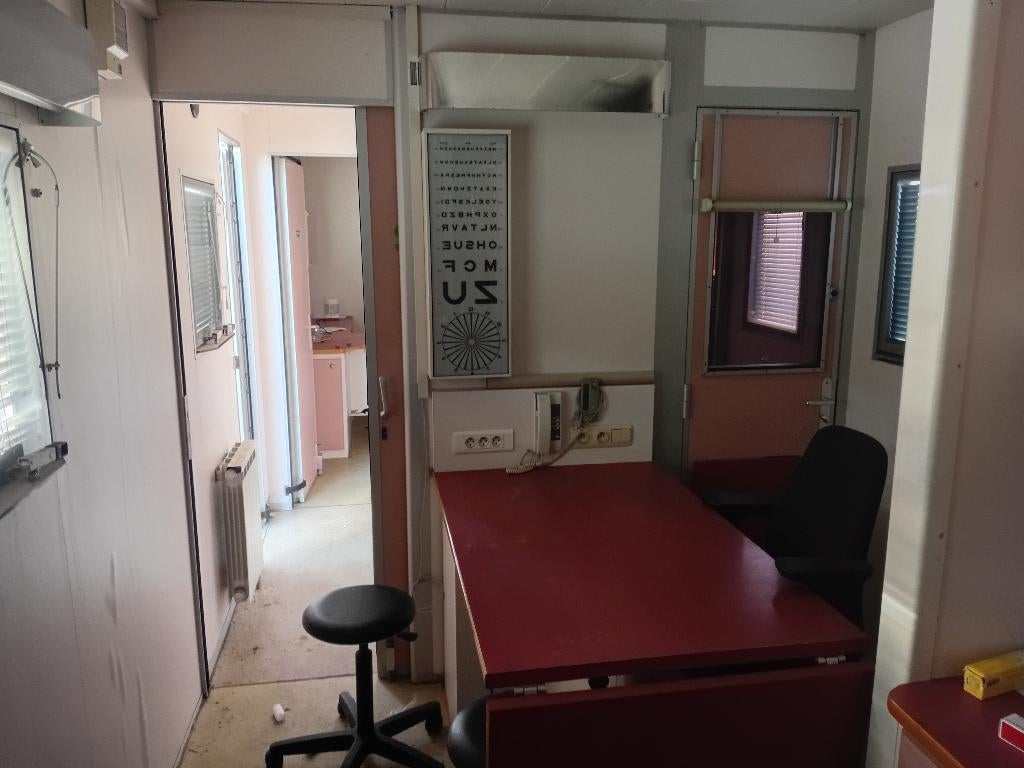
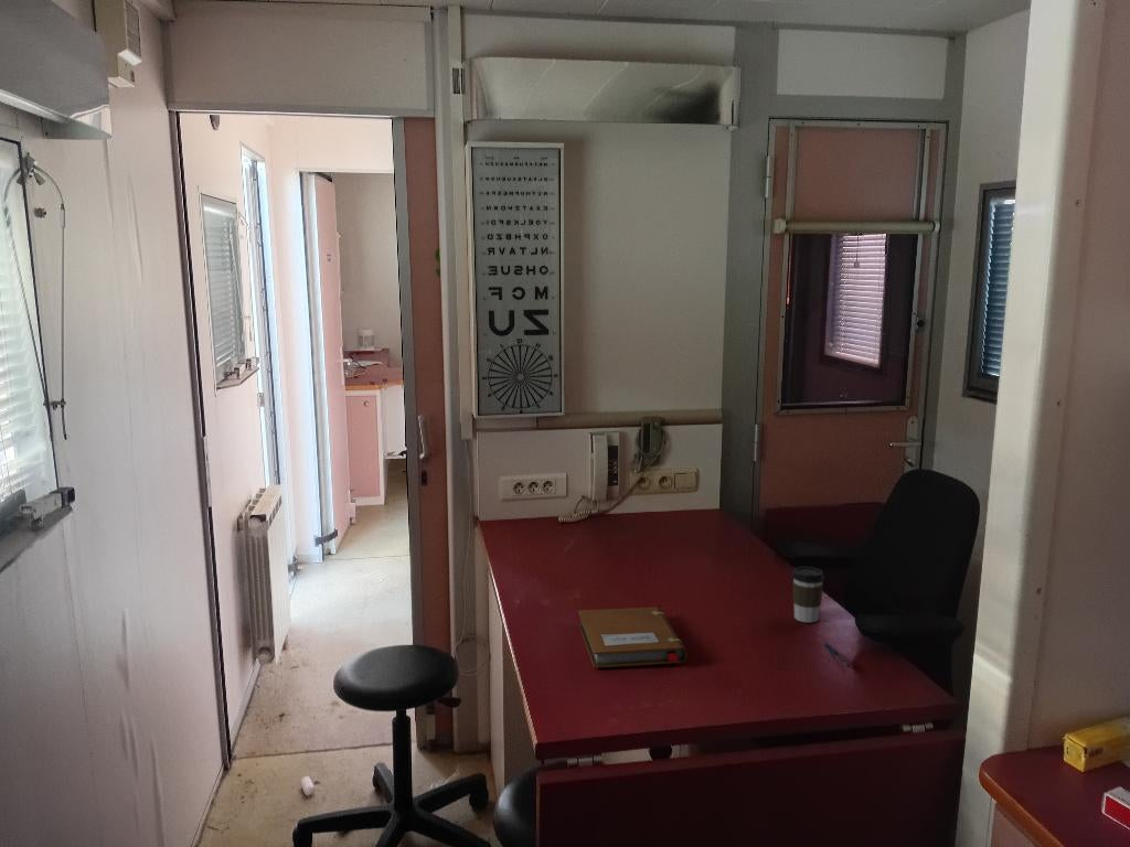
+ coffee cup (807, 594)
+ pen (835, 653)
+ notebook (630, 636)
